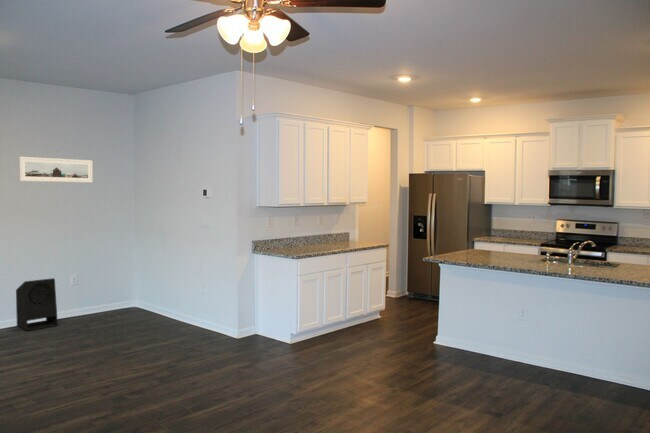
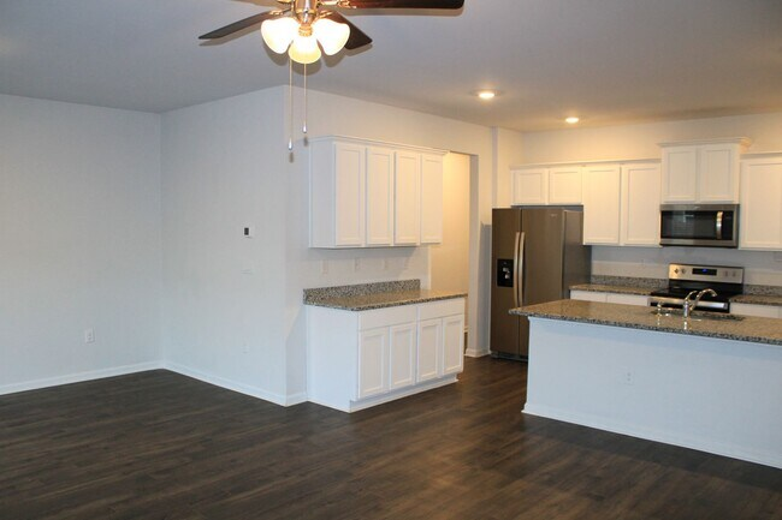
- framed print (57, 170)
- speaker (36, 302)
